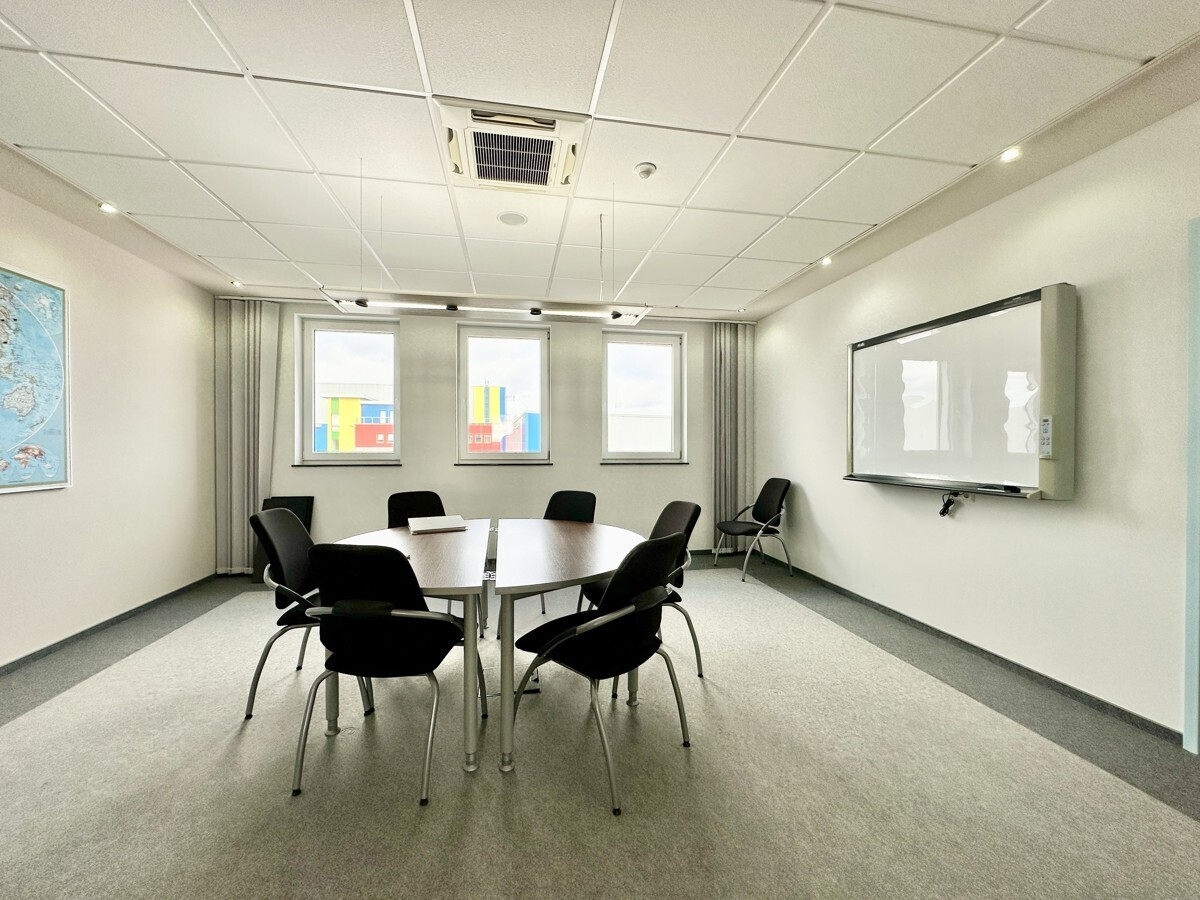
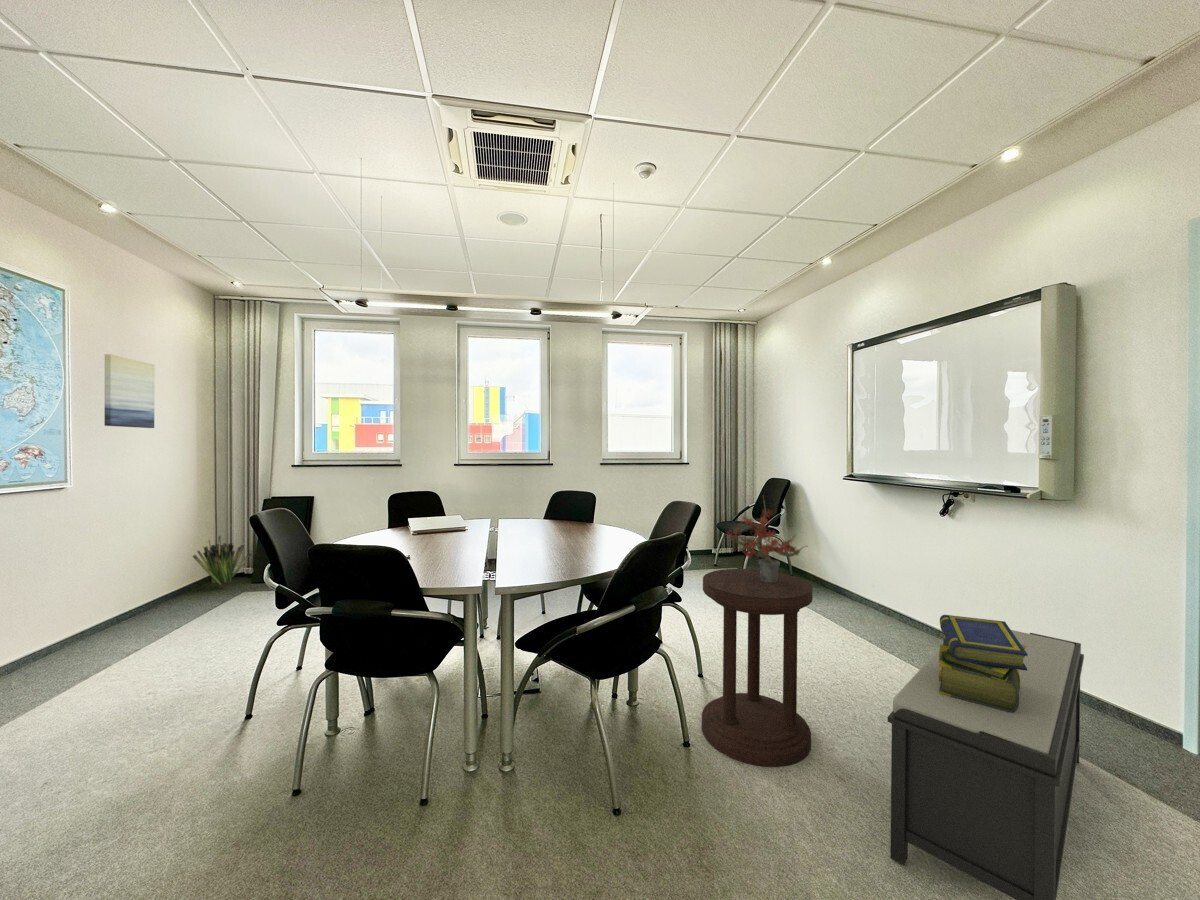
+ potted plant (765, 537)
+ bench (998, 736)
+ decorative plant (221, 561)
+ stack of books (981, 658)
+ side table (755, 657)
+ wall art (130, 393)
